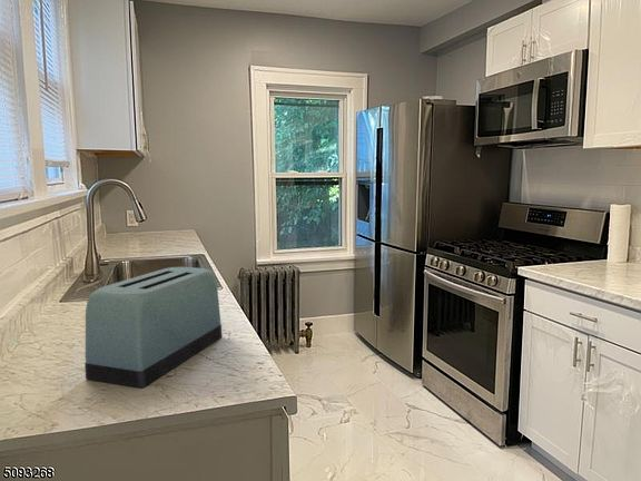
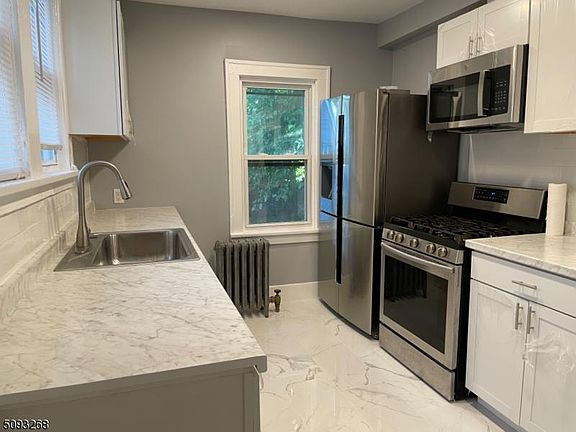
- toaster (160, 316)
